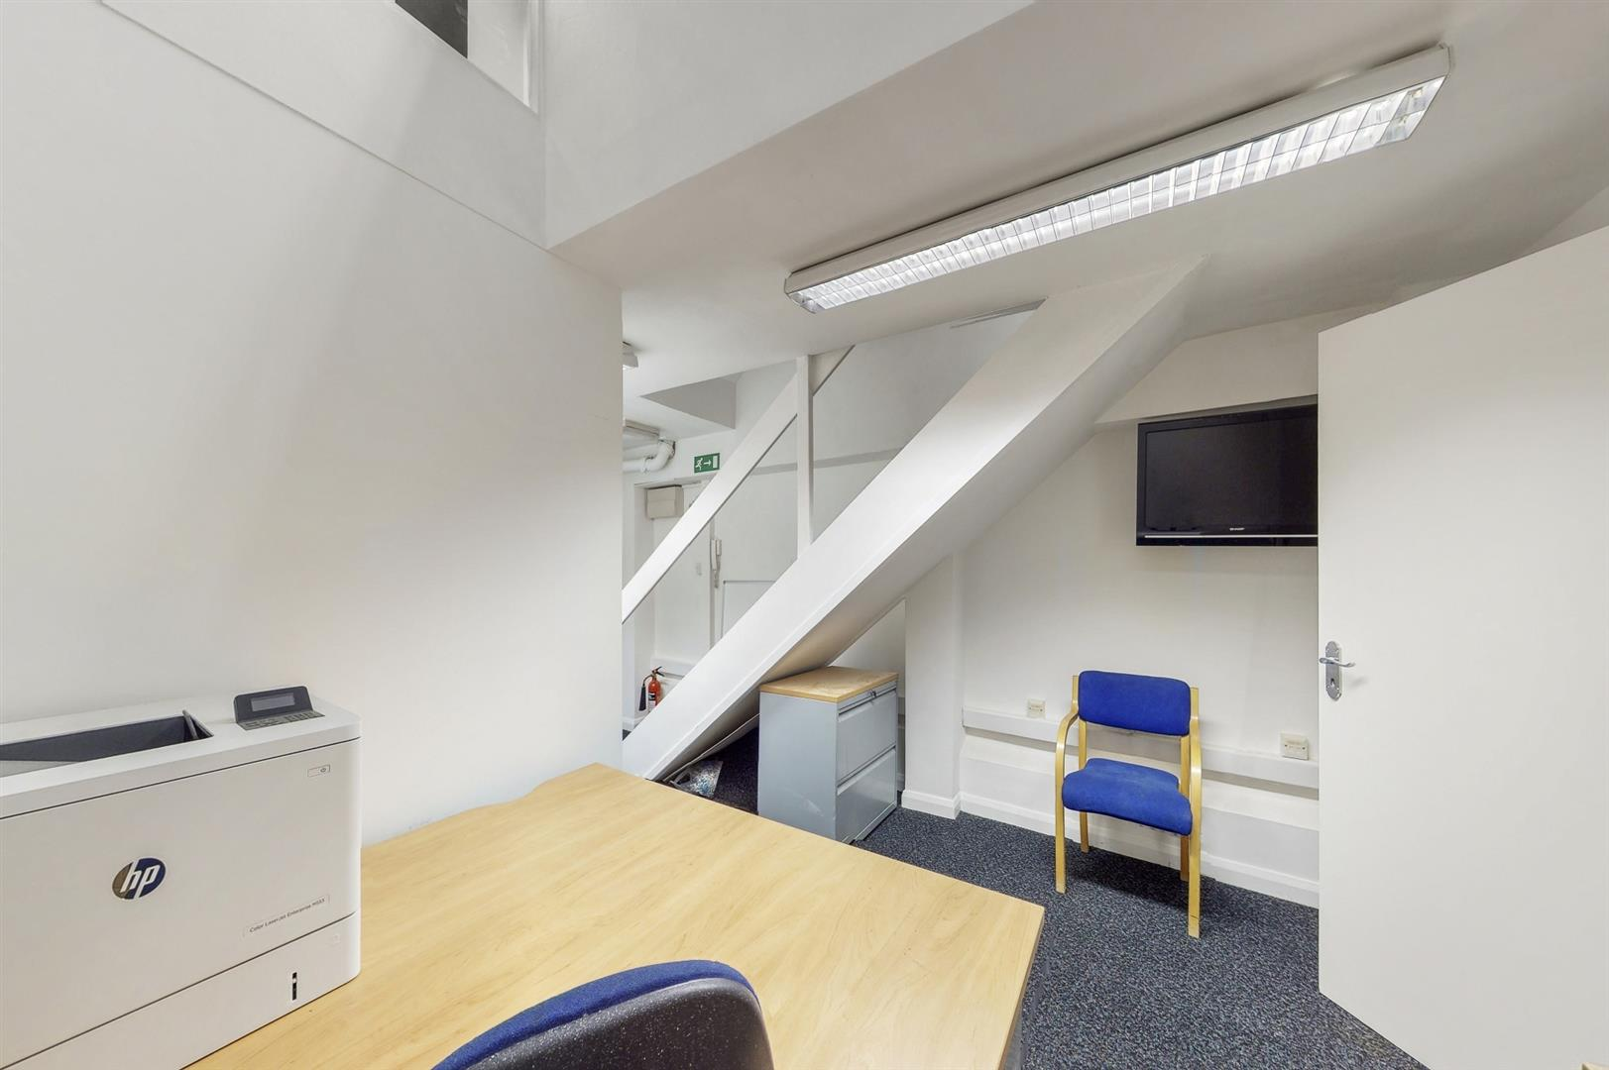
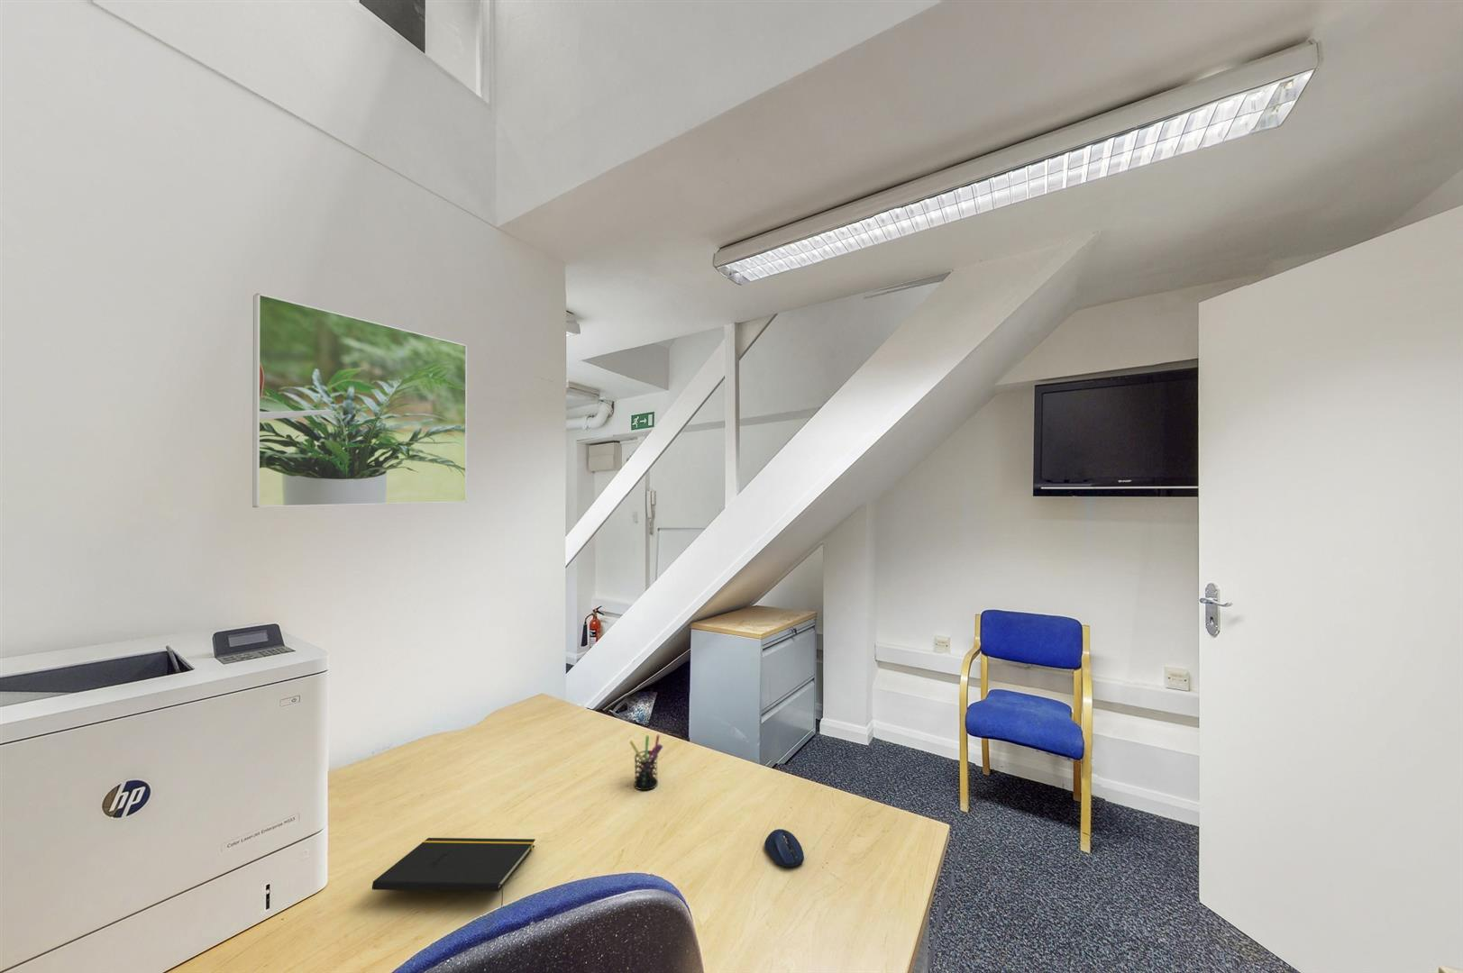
+ notepad (459, 862)
+ computer mouse (782, 844)
+ pen holder (647, 758)
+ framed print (375, 414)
